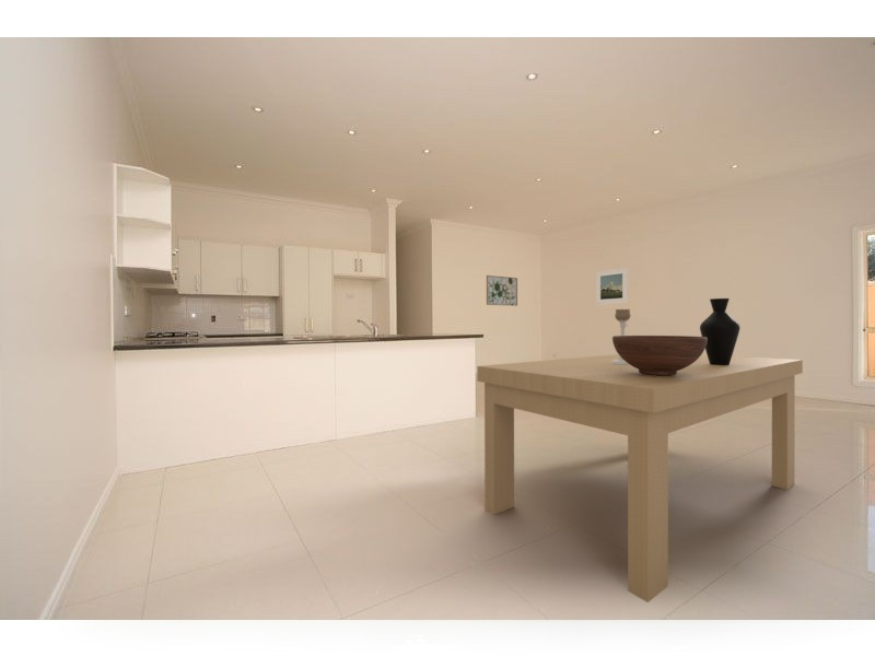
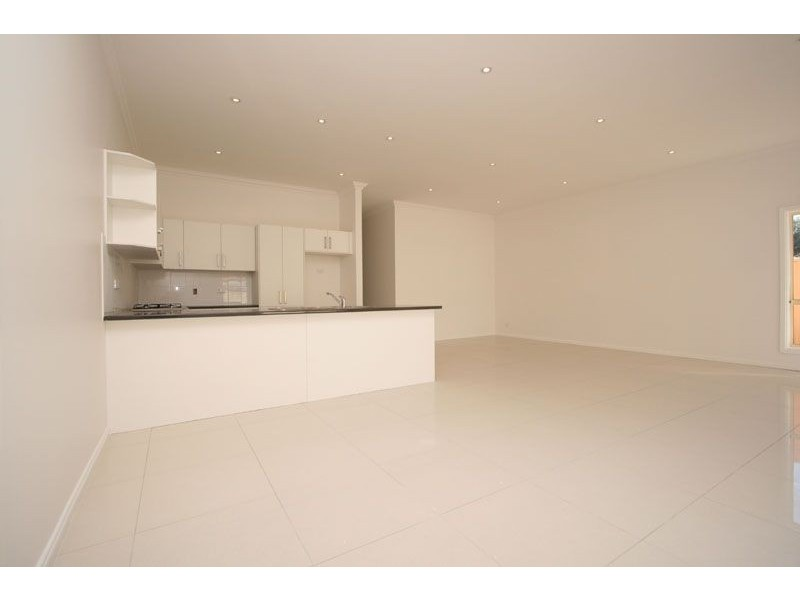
- candle holder (622, 335)
- wall art (502, 291)
- vase (719, 331)
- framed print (611, 286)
- fruit bowl (656, 354)
- dining table (626, 423)
